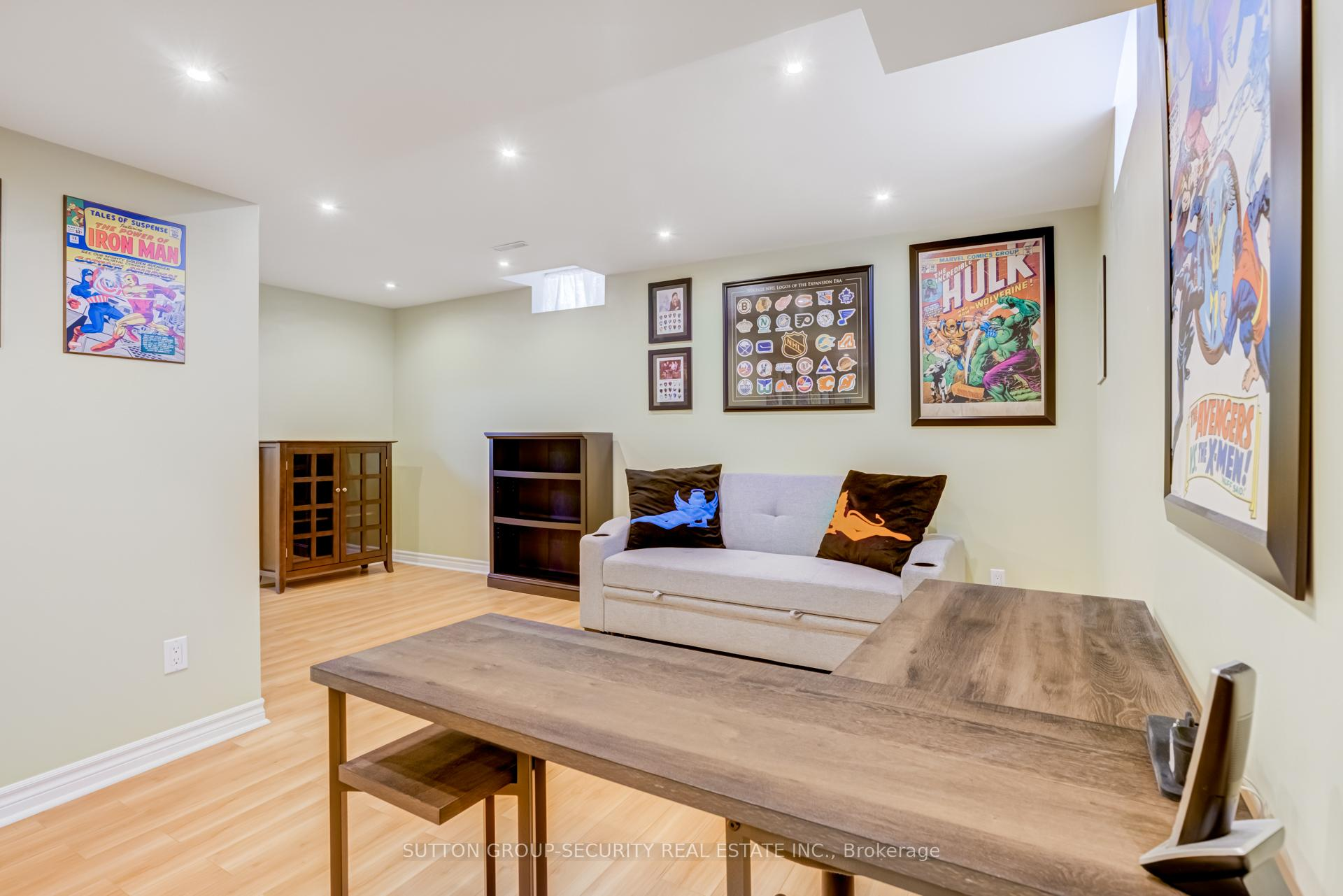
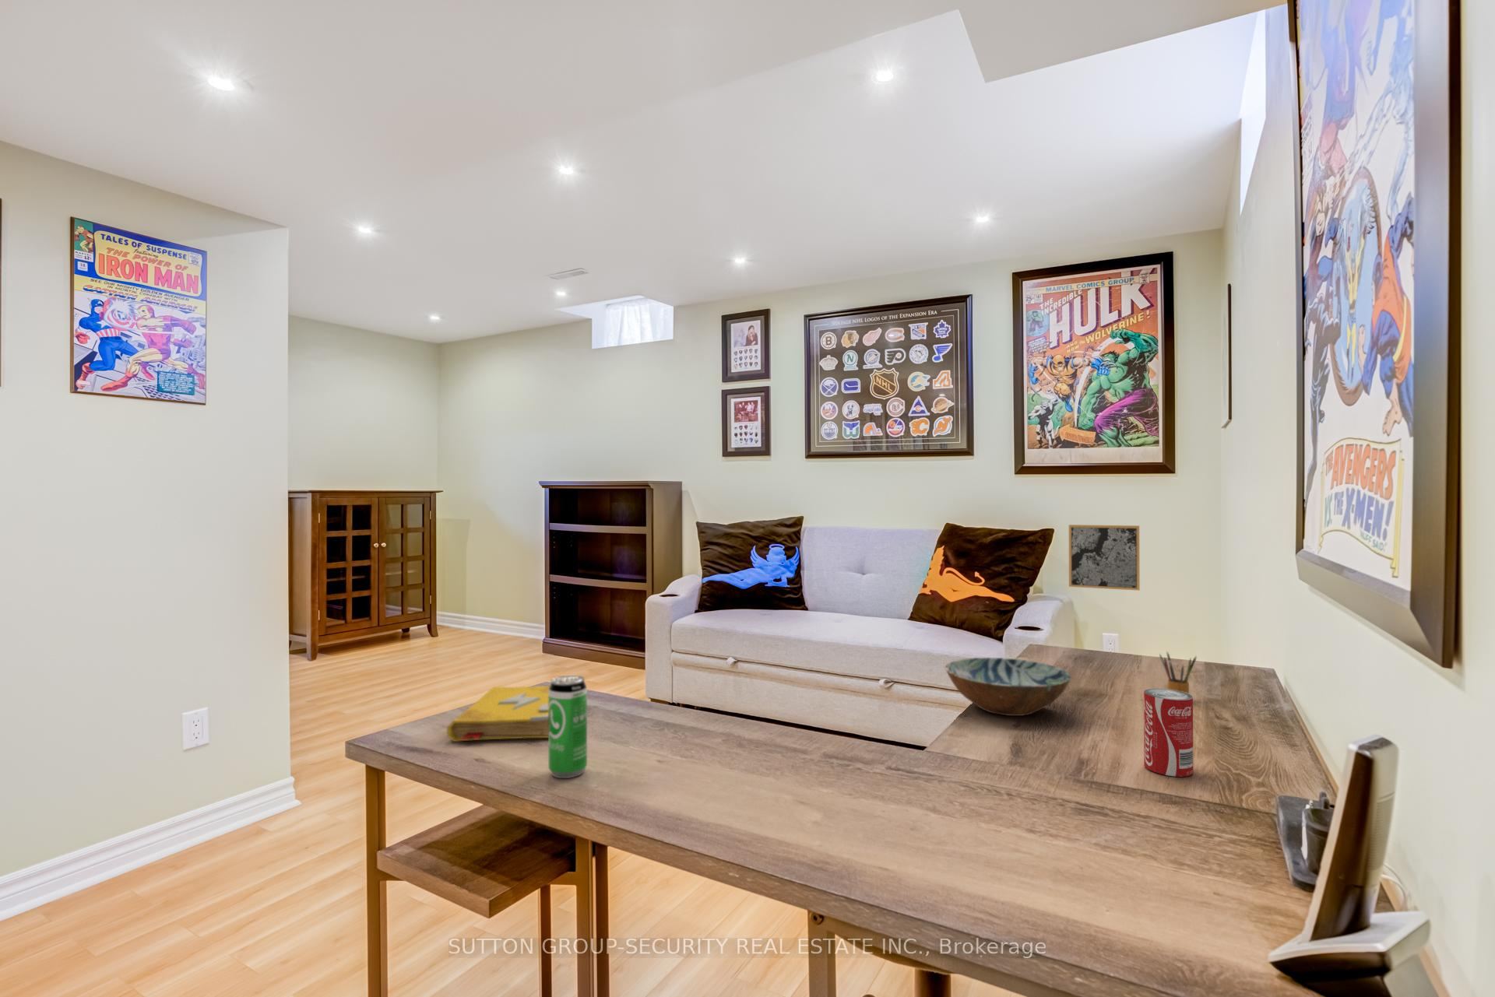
+ beverage can (568, 725)
+ beverage can (1168, 731)
+ pencil box (1180, 677)
+ bowl (1006, 689)
+ spell book (519, 711)
+ wall art (1103, 556)
